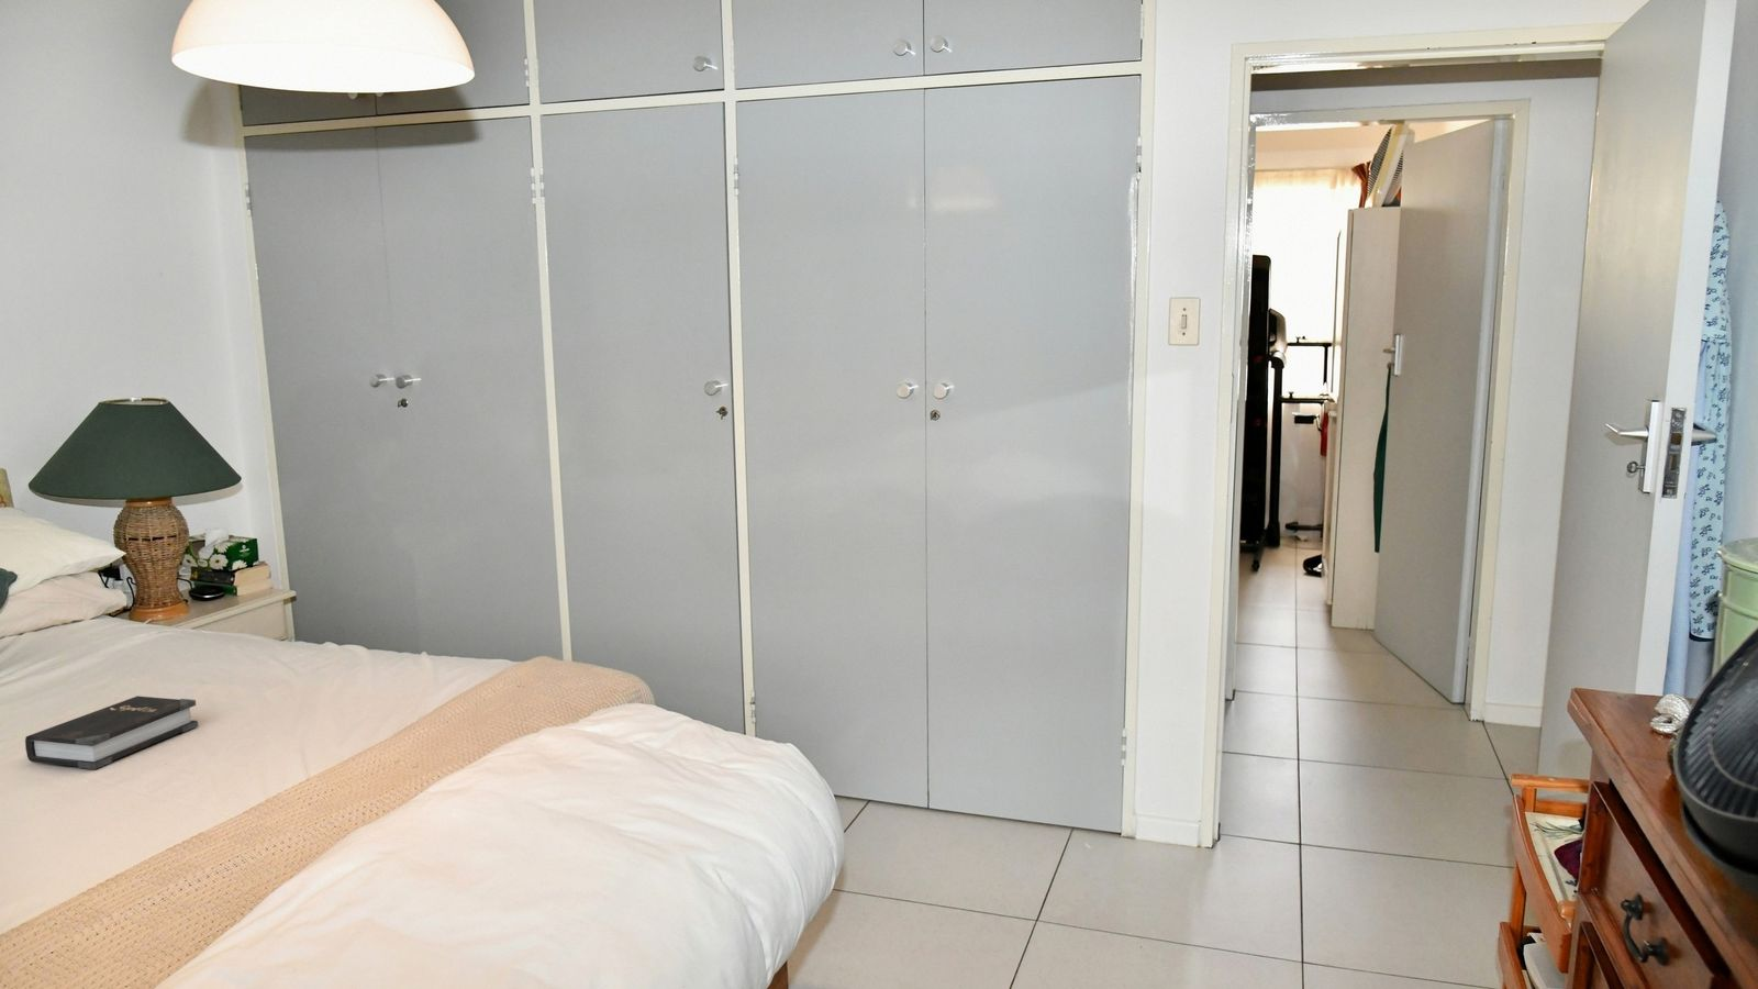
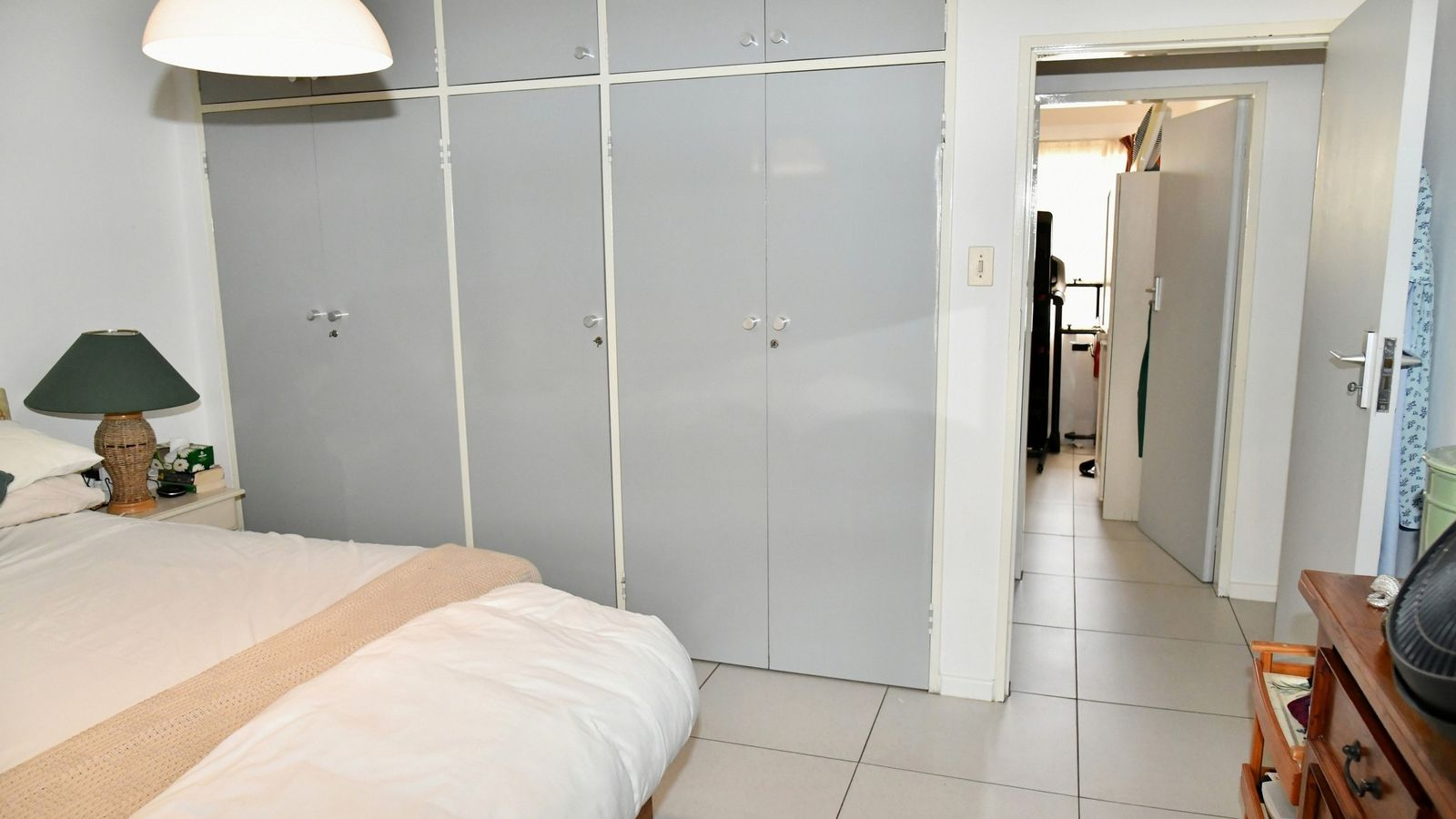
- hardback book (115, 729)
